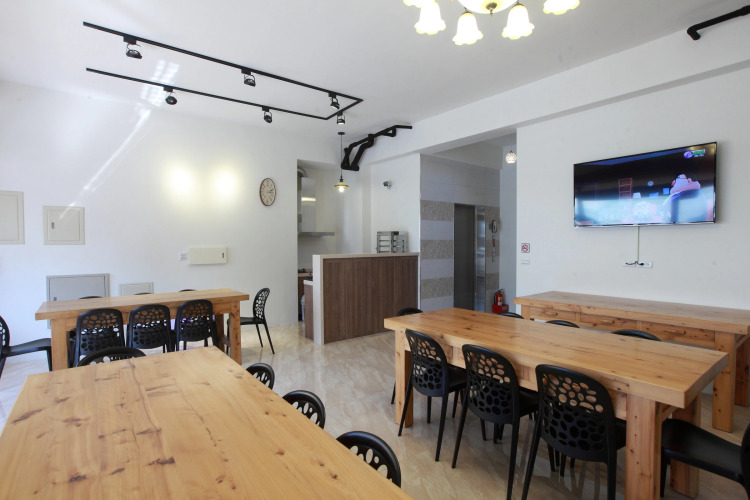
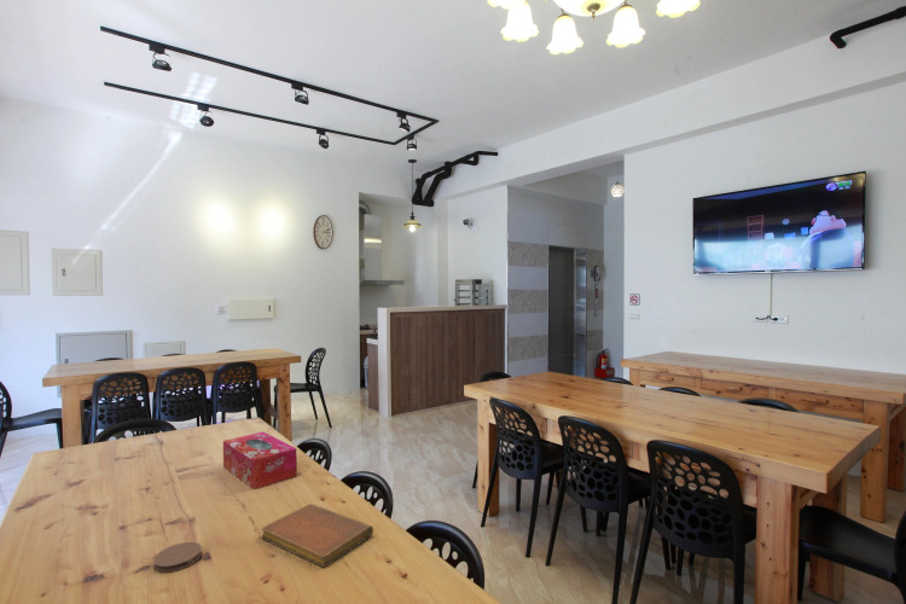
+ tissue box (259, 458)
+ coaster (178, 556)
+ notebook (316, 530)
